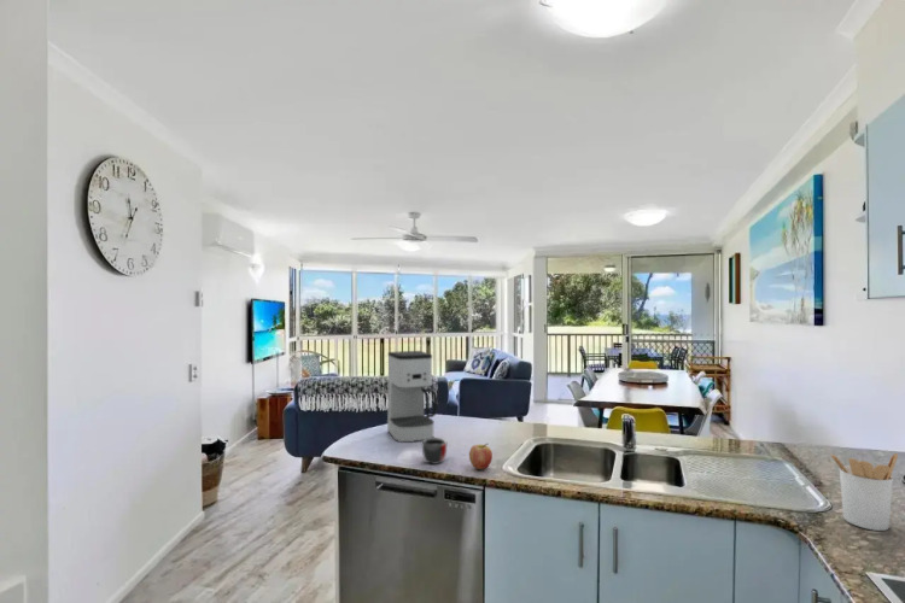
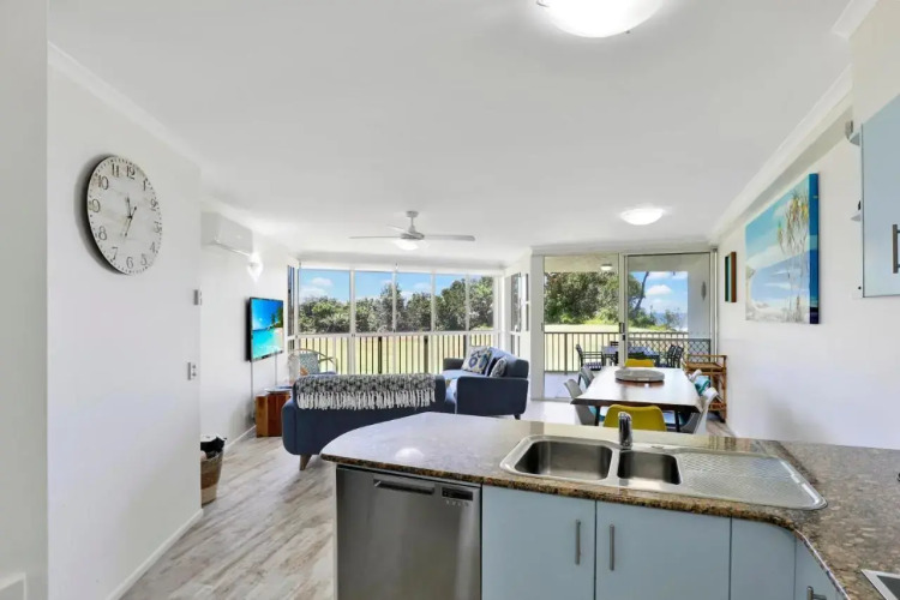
- coffee maker (414, 393)
- mug (436, 450)
- utensil holder (866, 488)
- fruit (480, 456)
